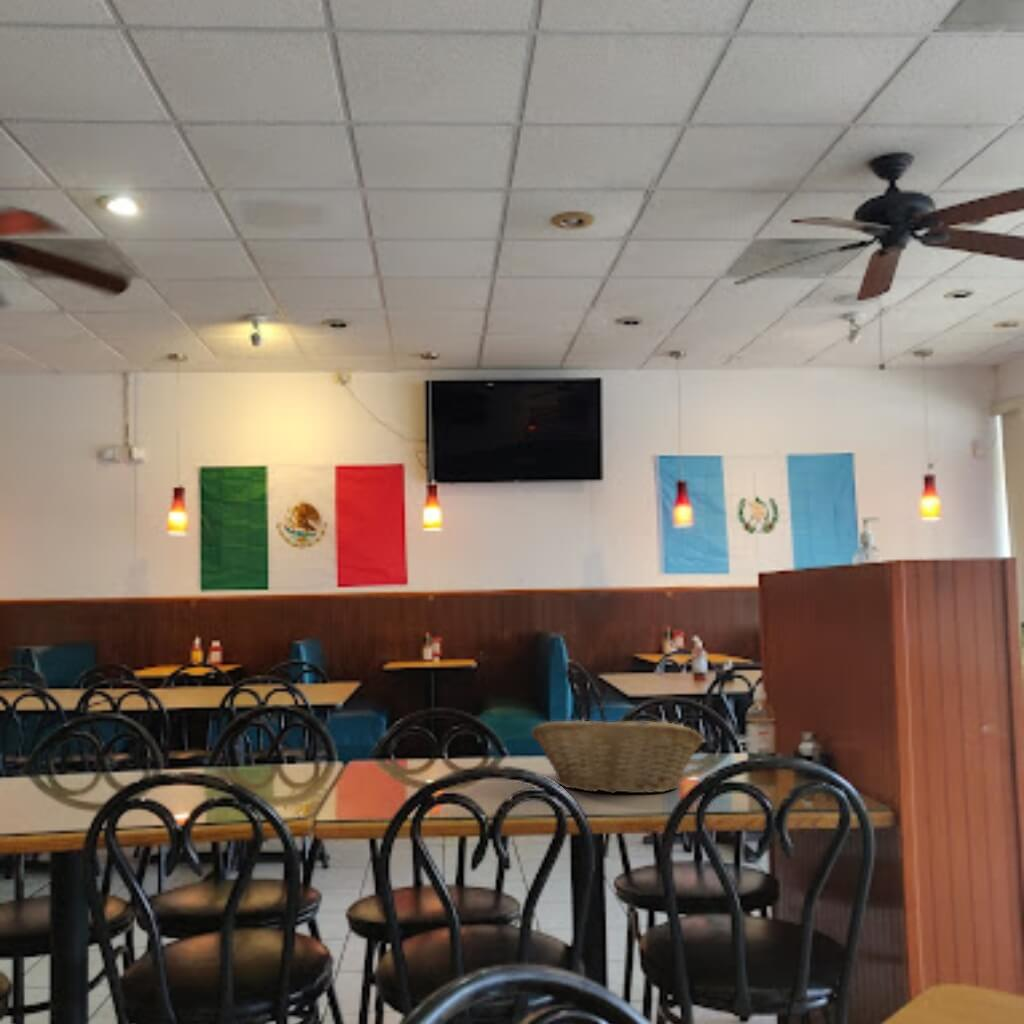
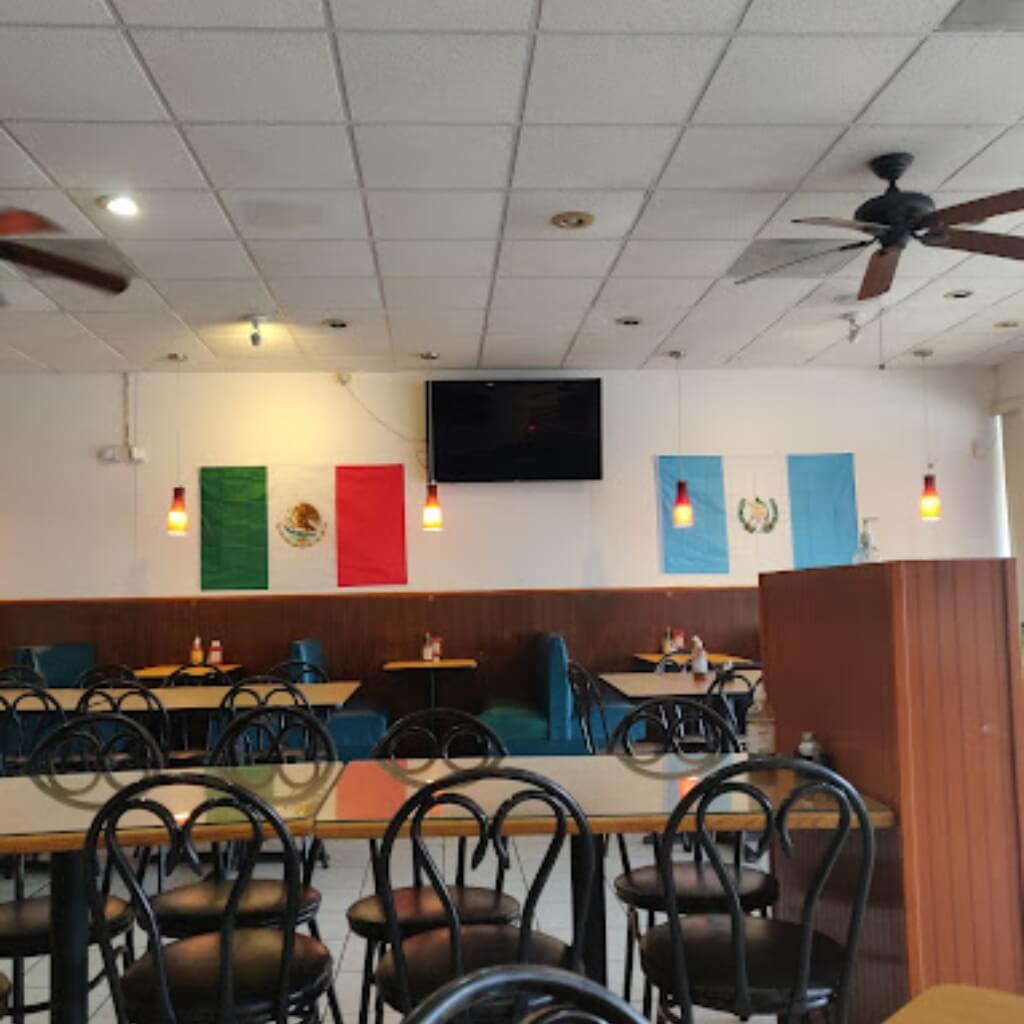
- fruit basket (616, 749)
